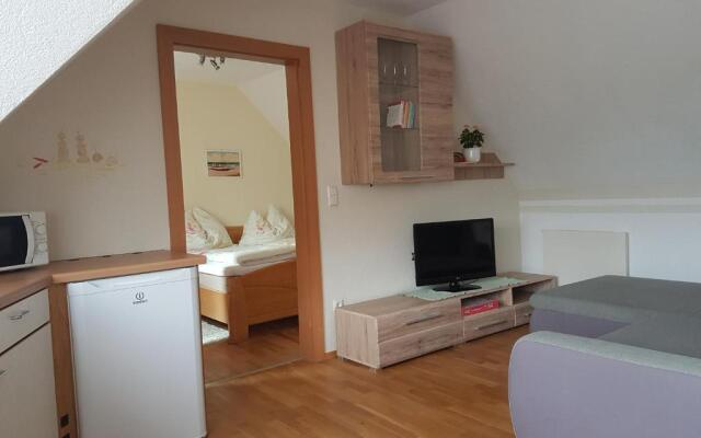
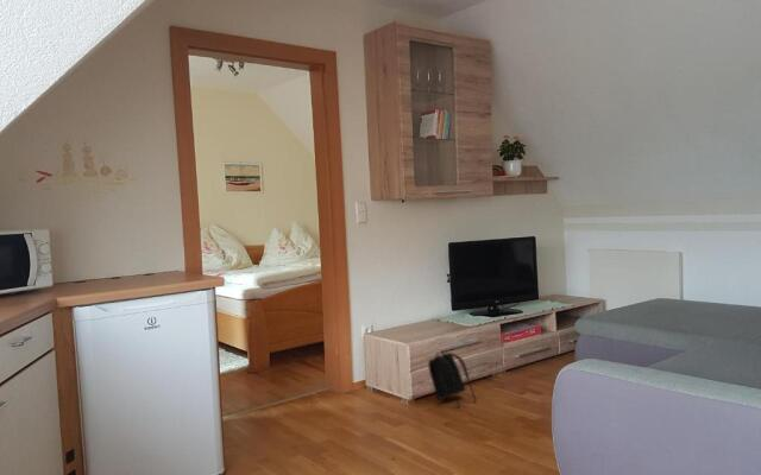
+ backpack (452, 376)
